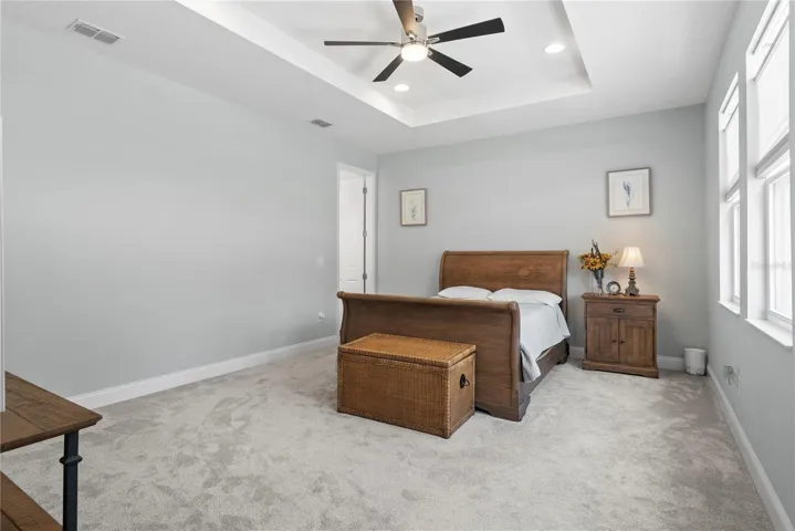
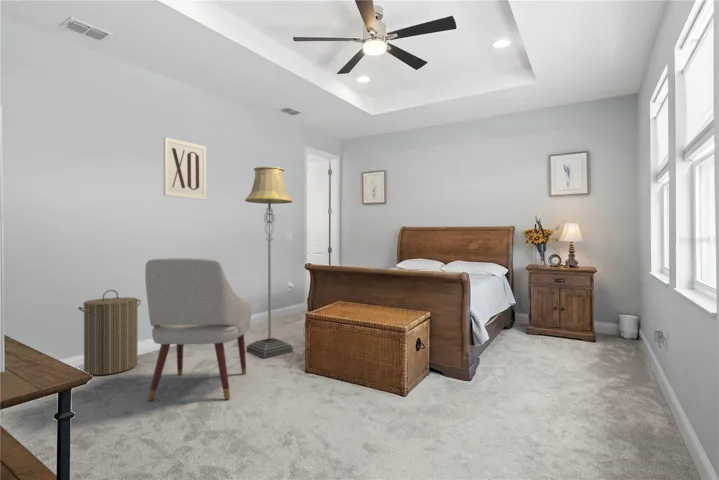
+ laundry hamper (111, 328)
+ floor lamp (269, 260)
+ wall art (185, 169)
+ chair (198, 323)
